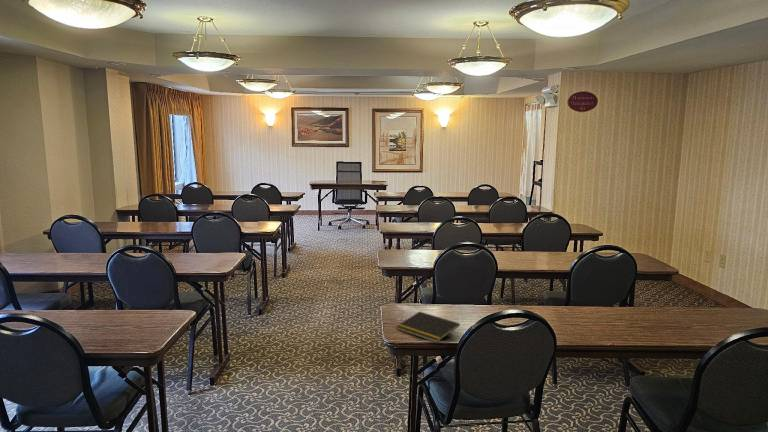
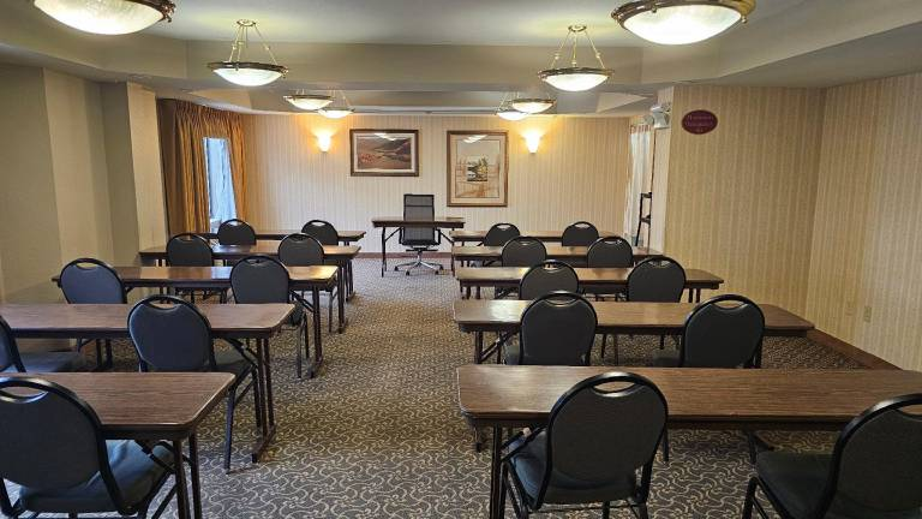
- notepad (427, 326)
